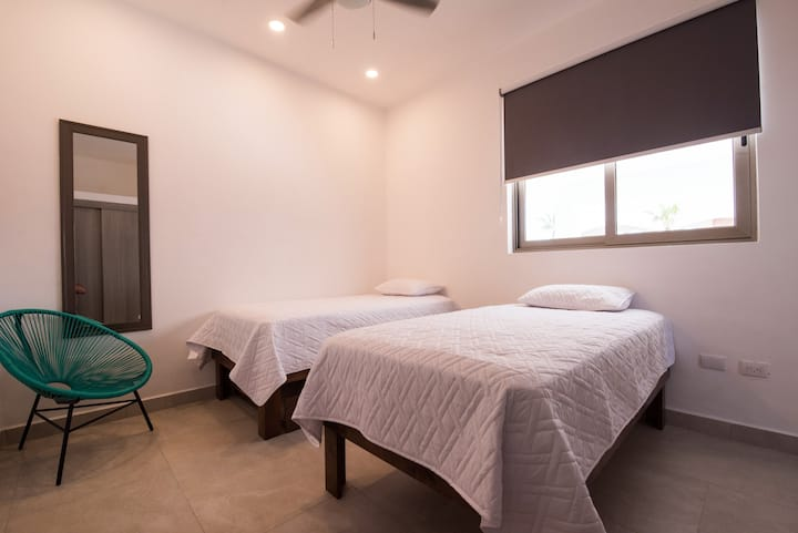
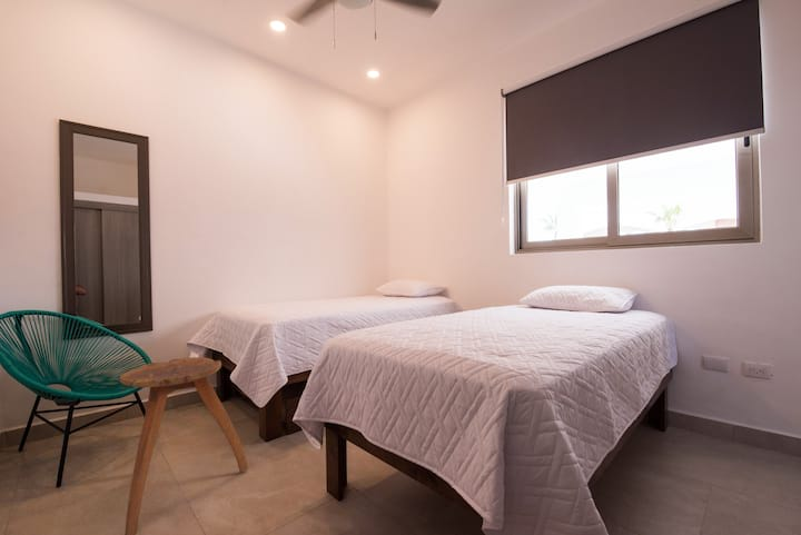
+ stool (160, 422)
